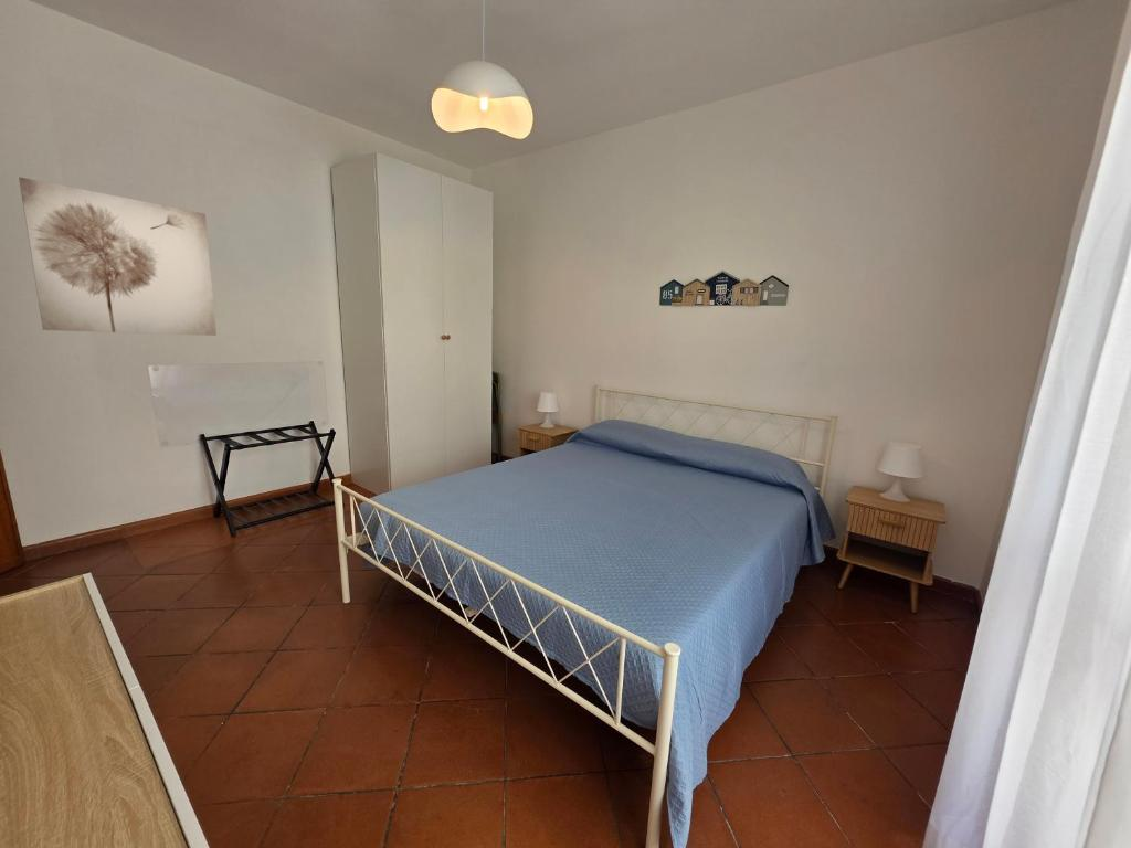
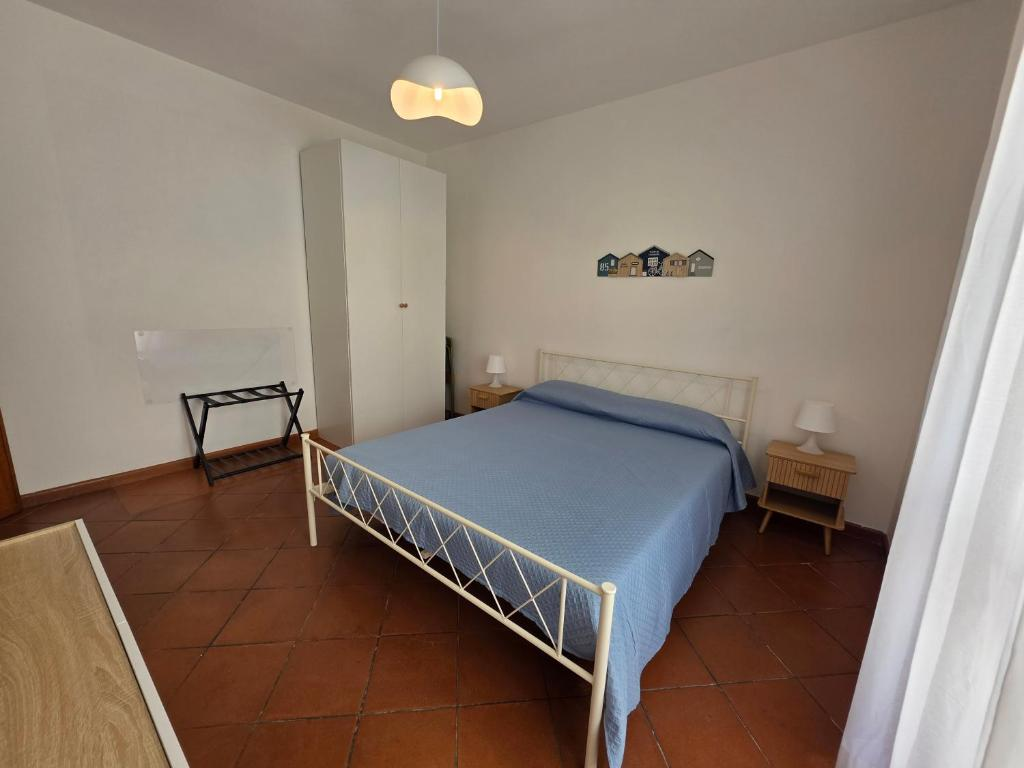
- wall art (130, 266)
